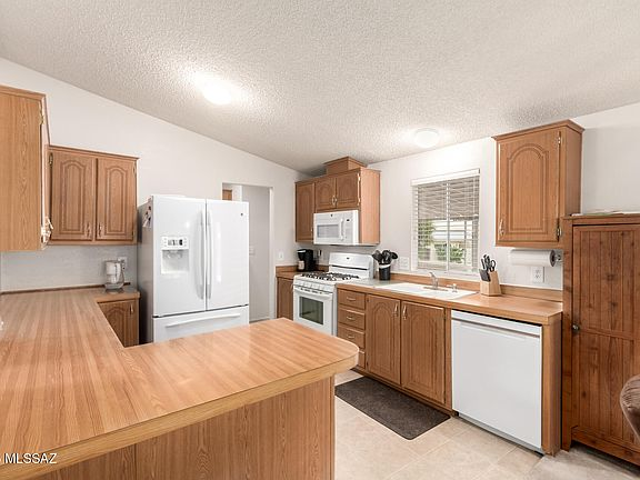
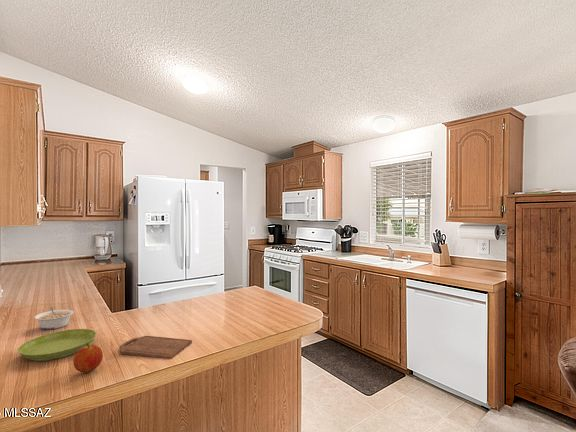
+ legume (53, 318)
+ fruit (88, 356)
+ saucer (59, 345)
+ cutting board (153, 346)
